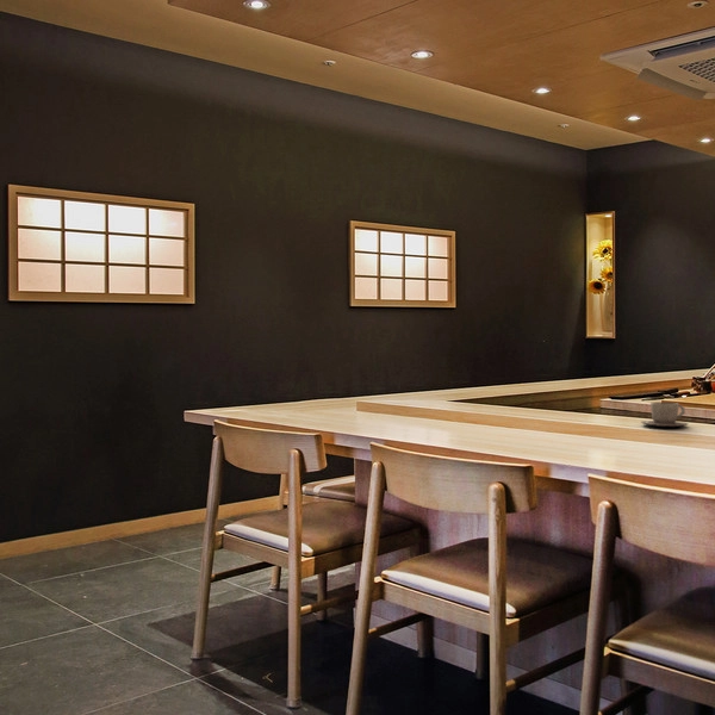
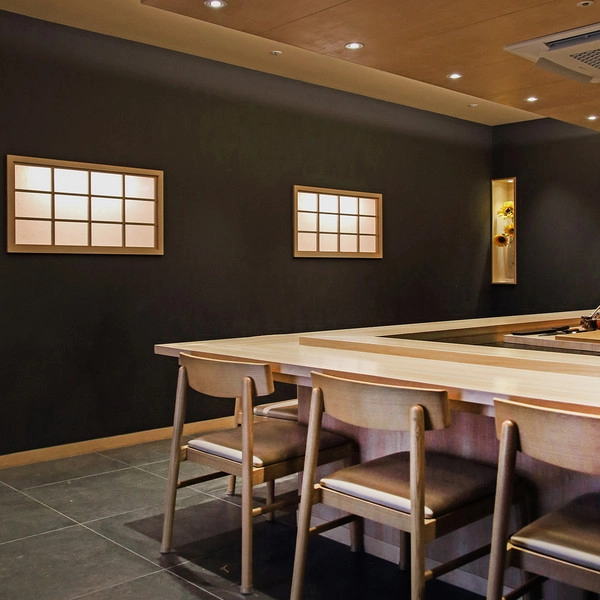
- cup (664, 414)
